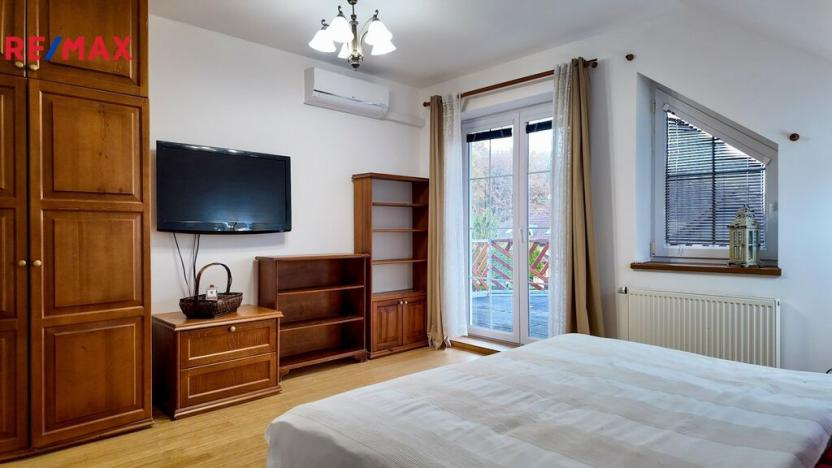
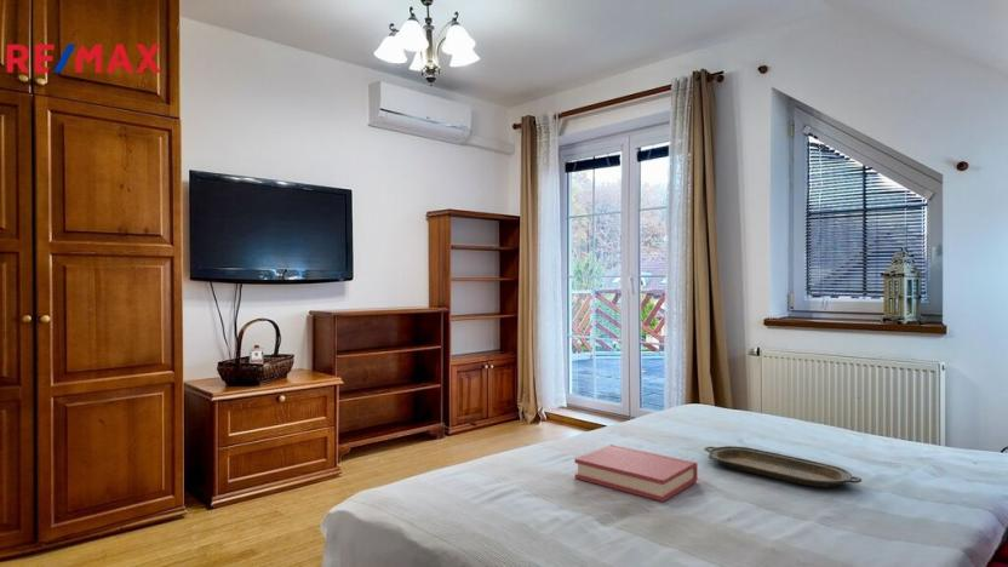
+ serving tray (775, 466)
+ hardback book (635, 469)
